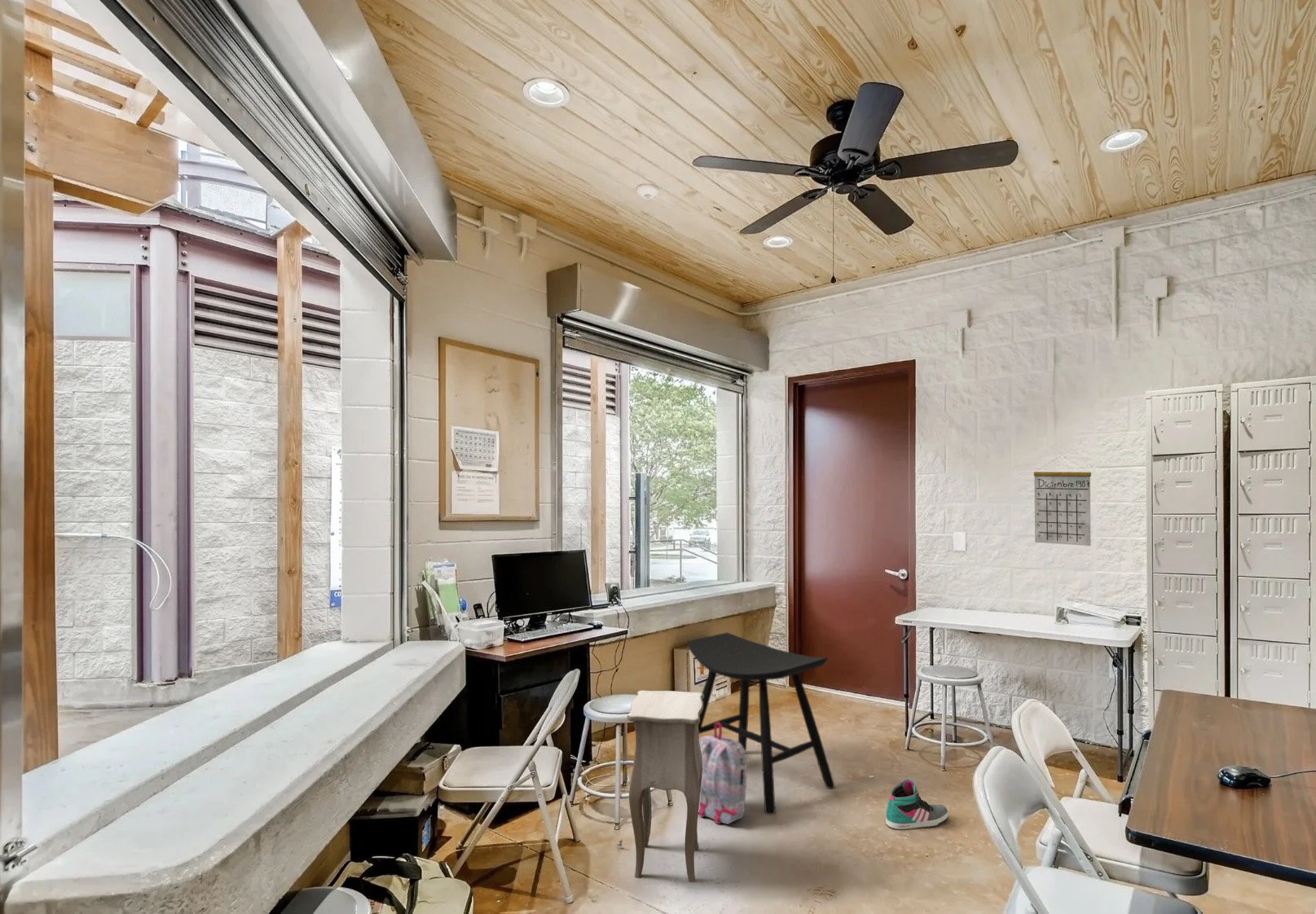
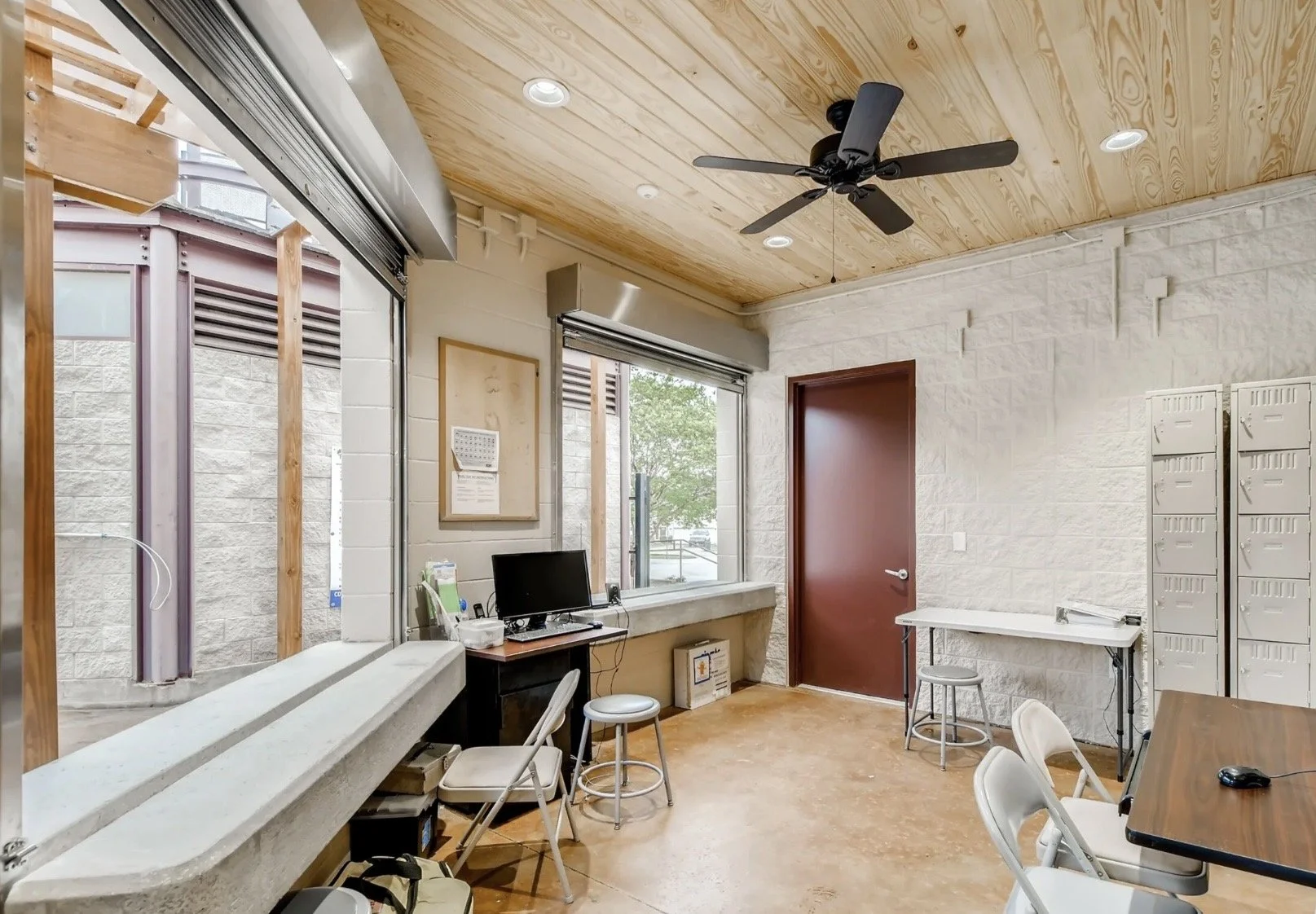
- backpack (715, 769)
- stool (759, 714)
- sneaker (917, 801)
- calendar (1062, 499)
- side table (667, 782)
